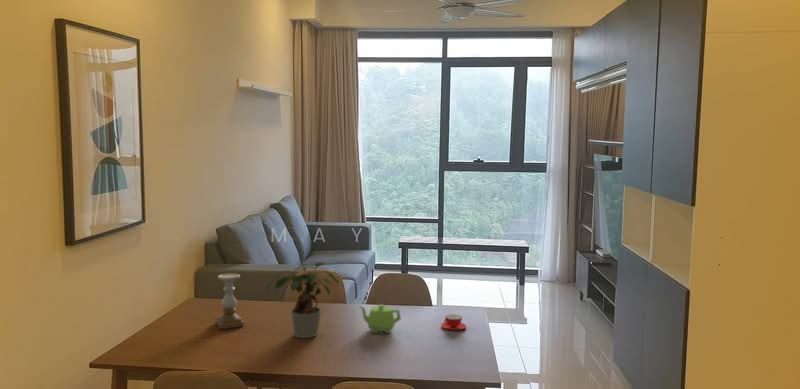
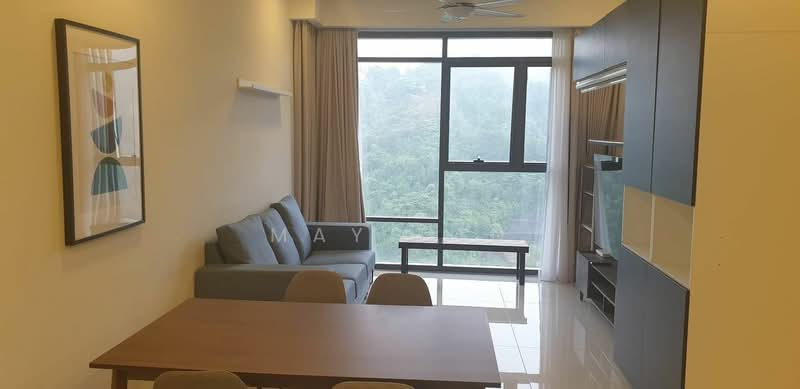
- teapot (379, 317)
- teacup (453, 321)
- candle holder (229, 300)
- potted plant (308, 297)
